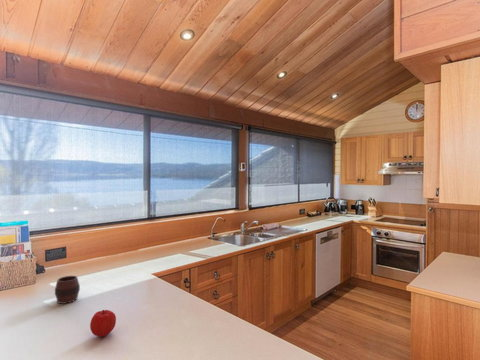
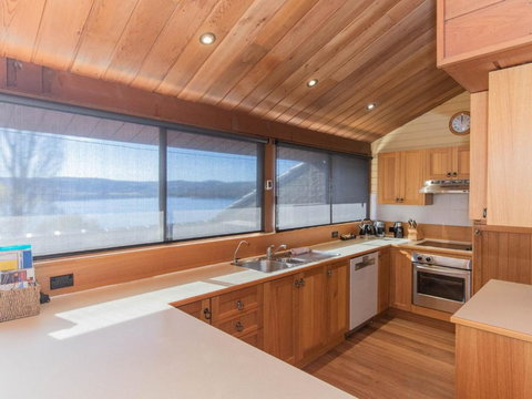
- fruit (103, 322)
- cup (67, 289)
